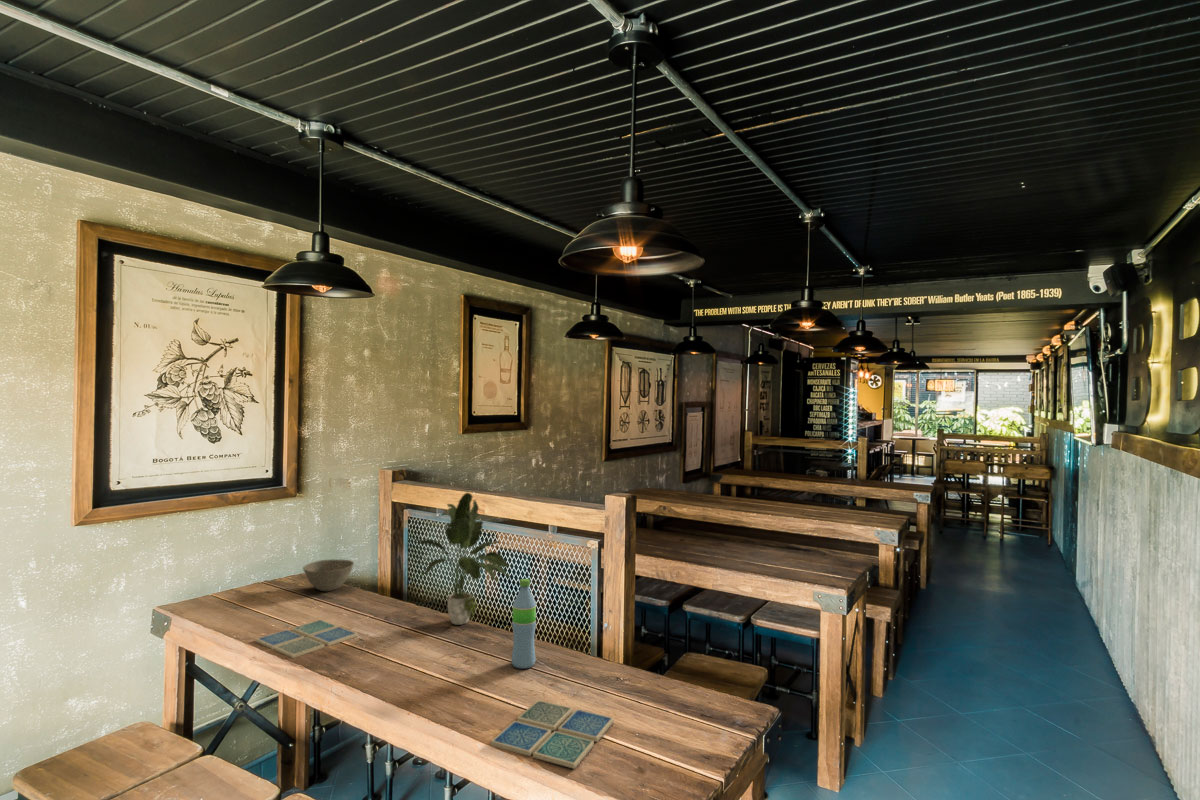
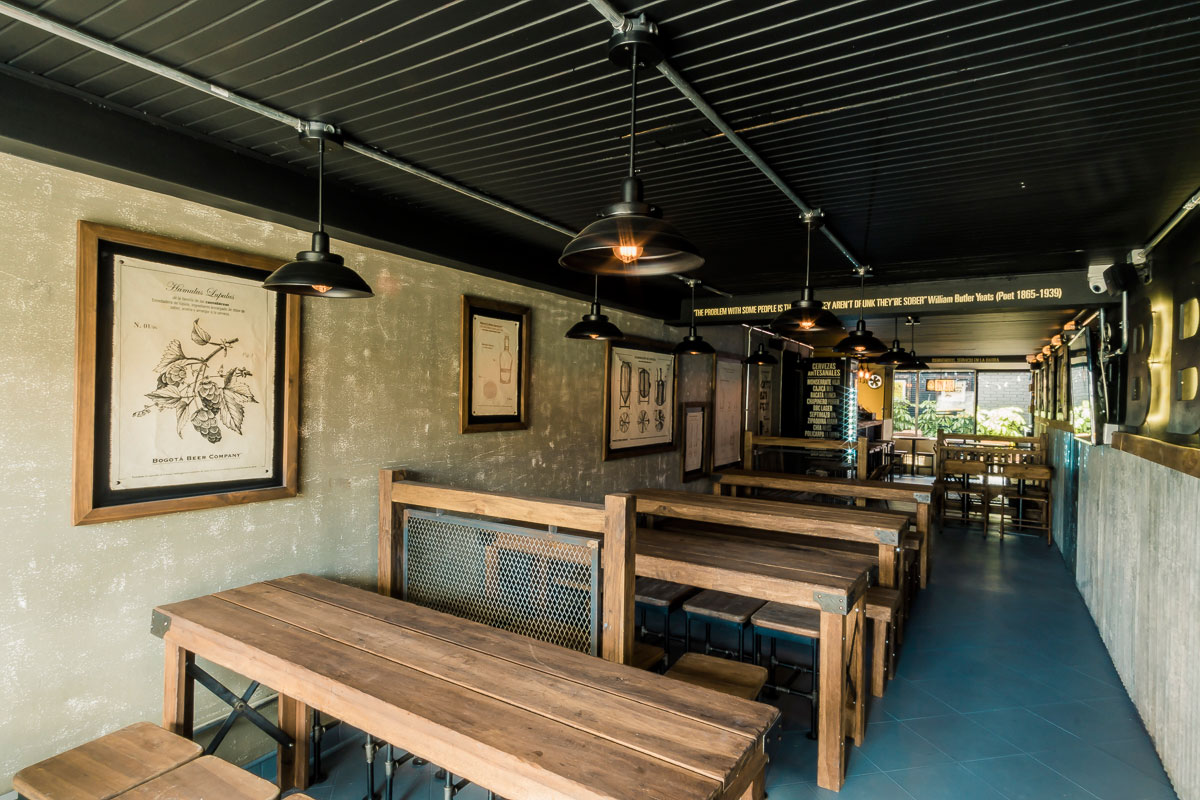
- drink coaster (554, 731)
- potted plant (462, 559)
- water bottle (524, 622)
- drink coaster (308, 637)
- bowl (328, 577)
